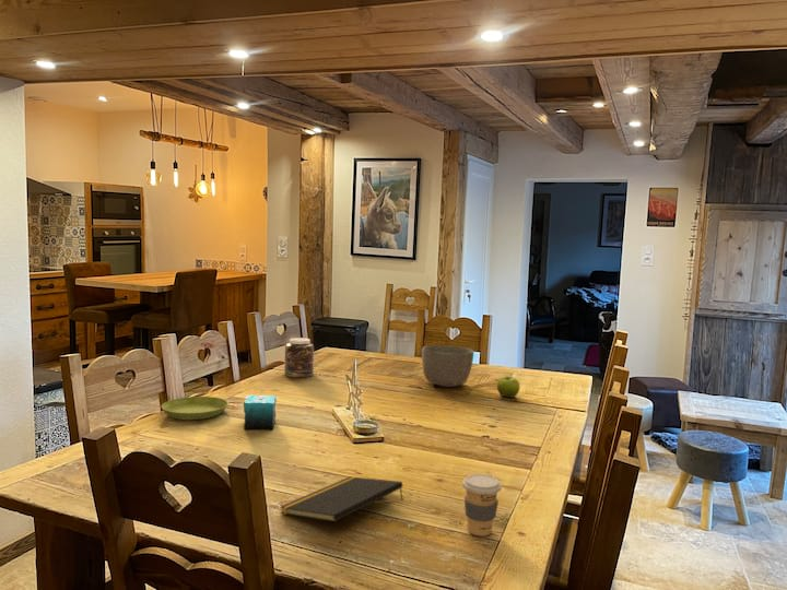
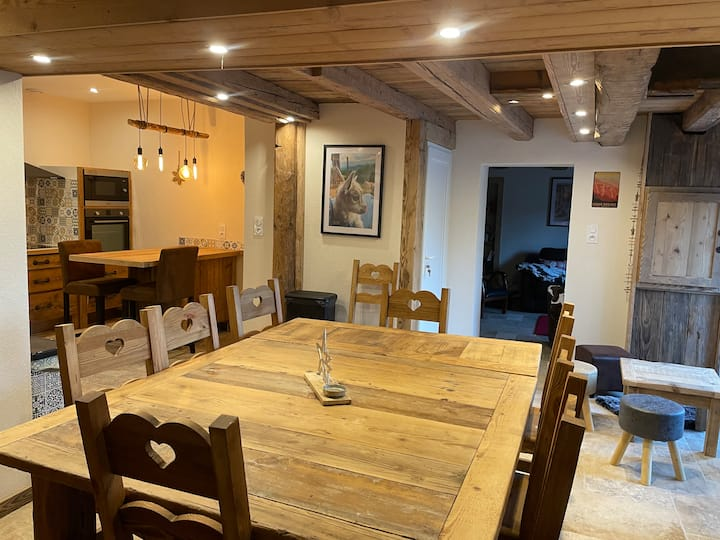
- fruit (508, 386)
- jar (298, 356)
- saucer (195, 409)
- candle (259, 406)
- bowl (447, 366)
- coffee cup (480, 505)
- notepad (342, 496)
